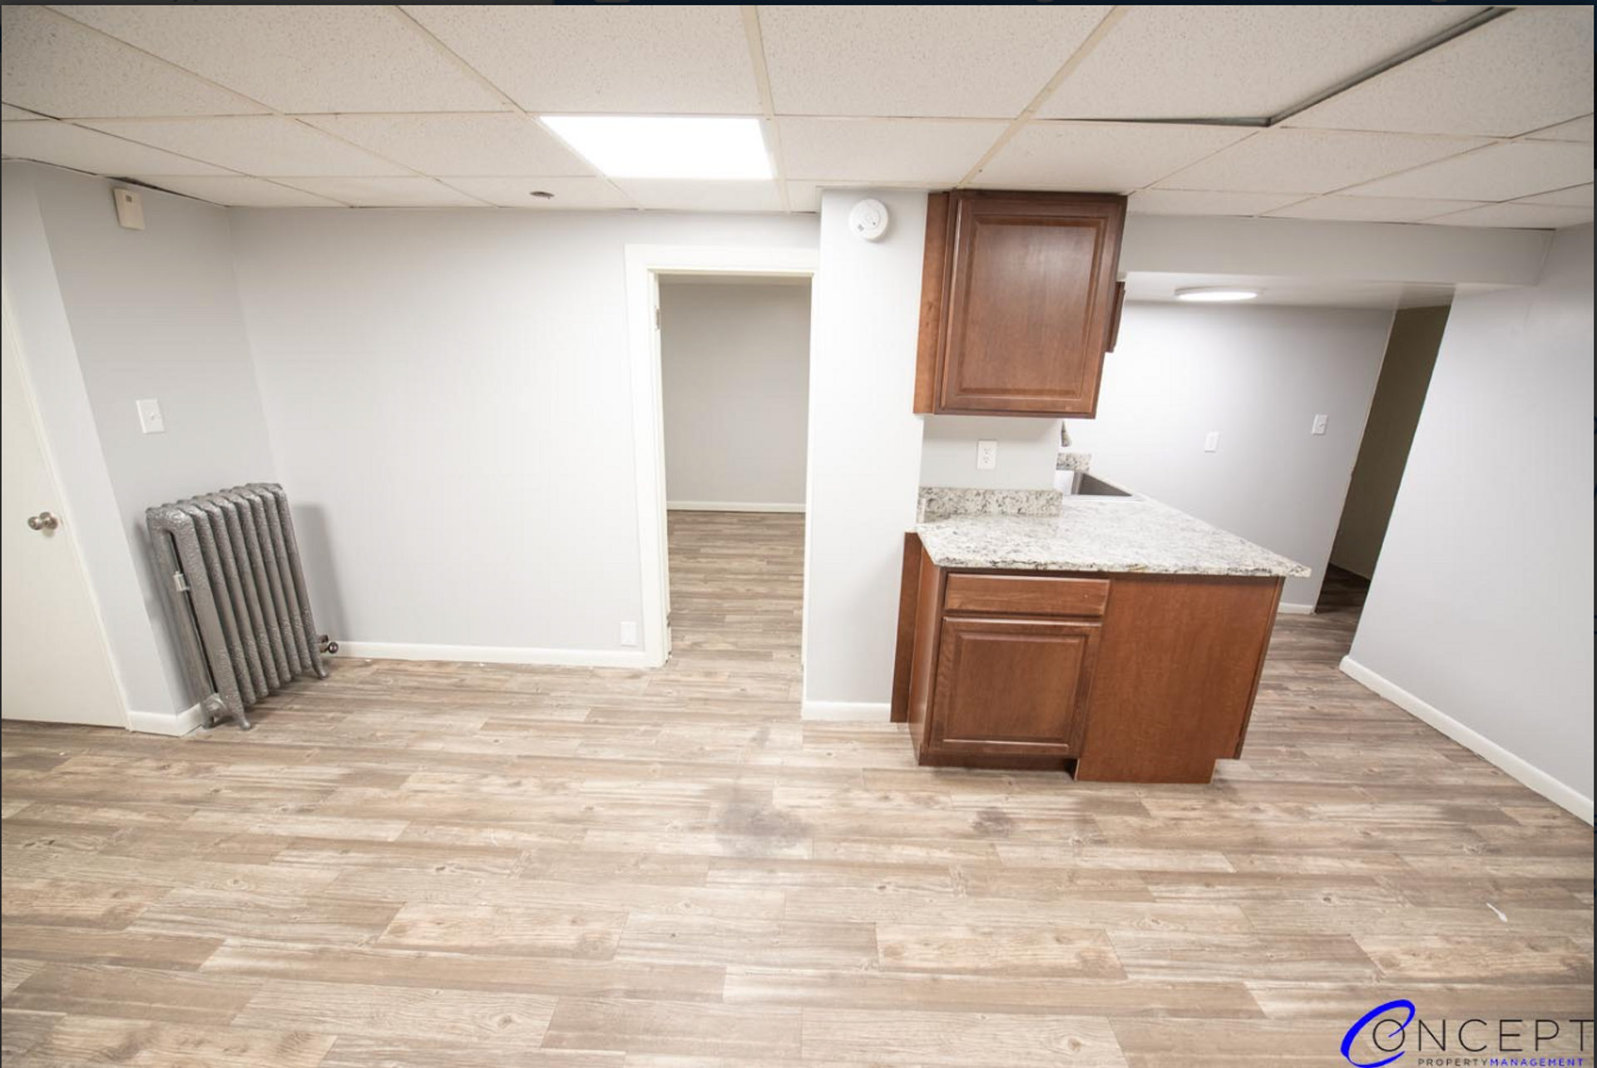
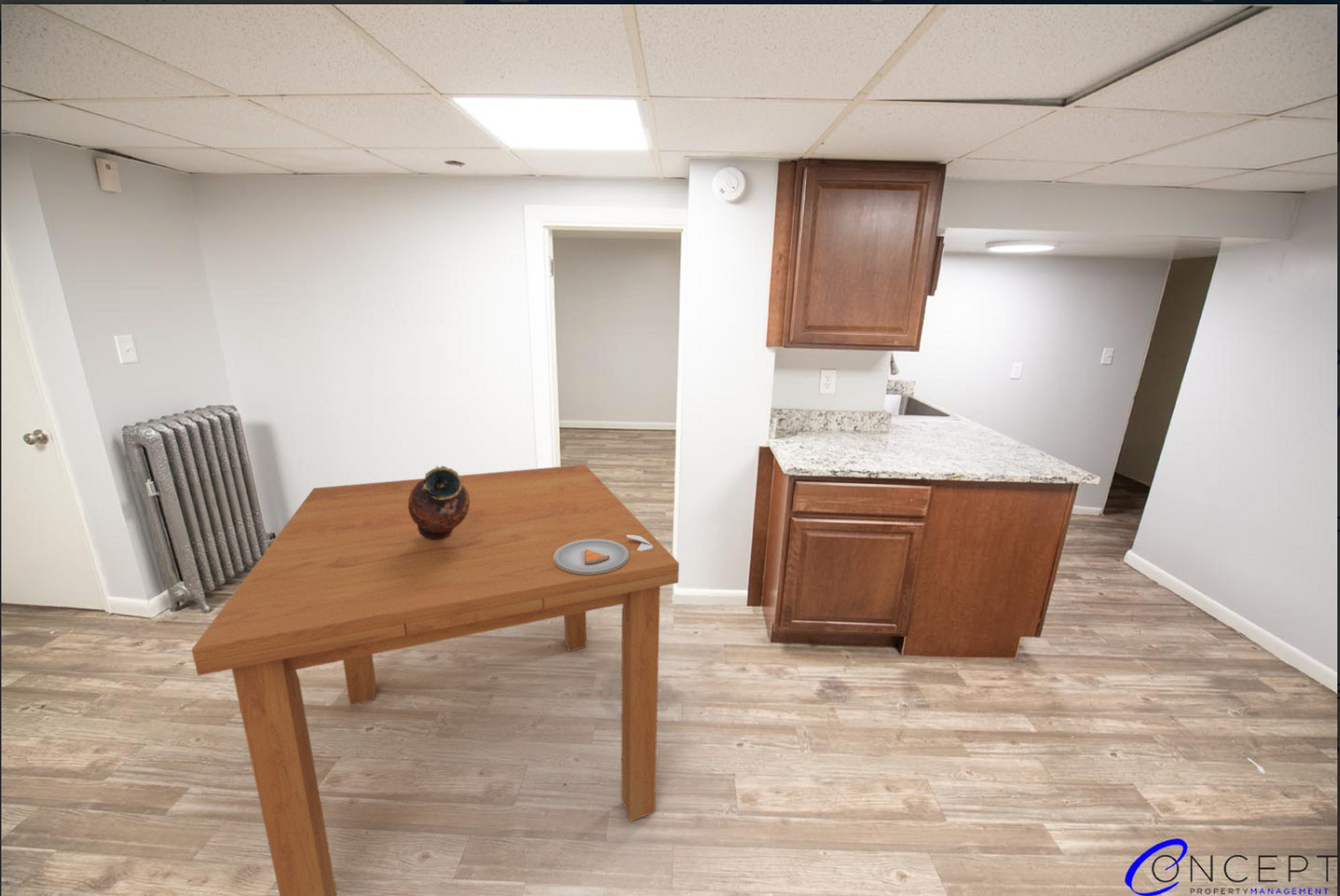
+ vase (439, 504)
+ dinner plate (604, 551)
+ dining table (474, 634)
